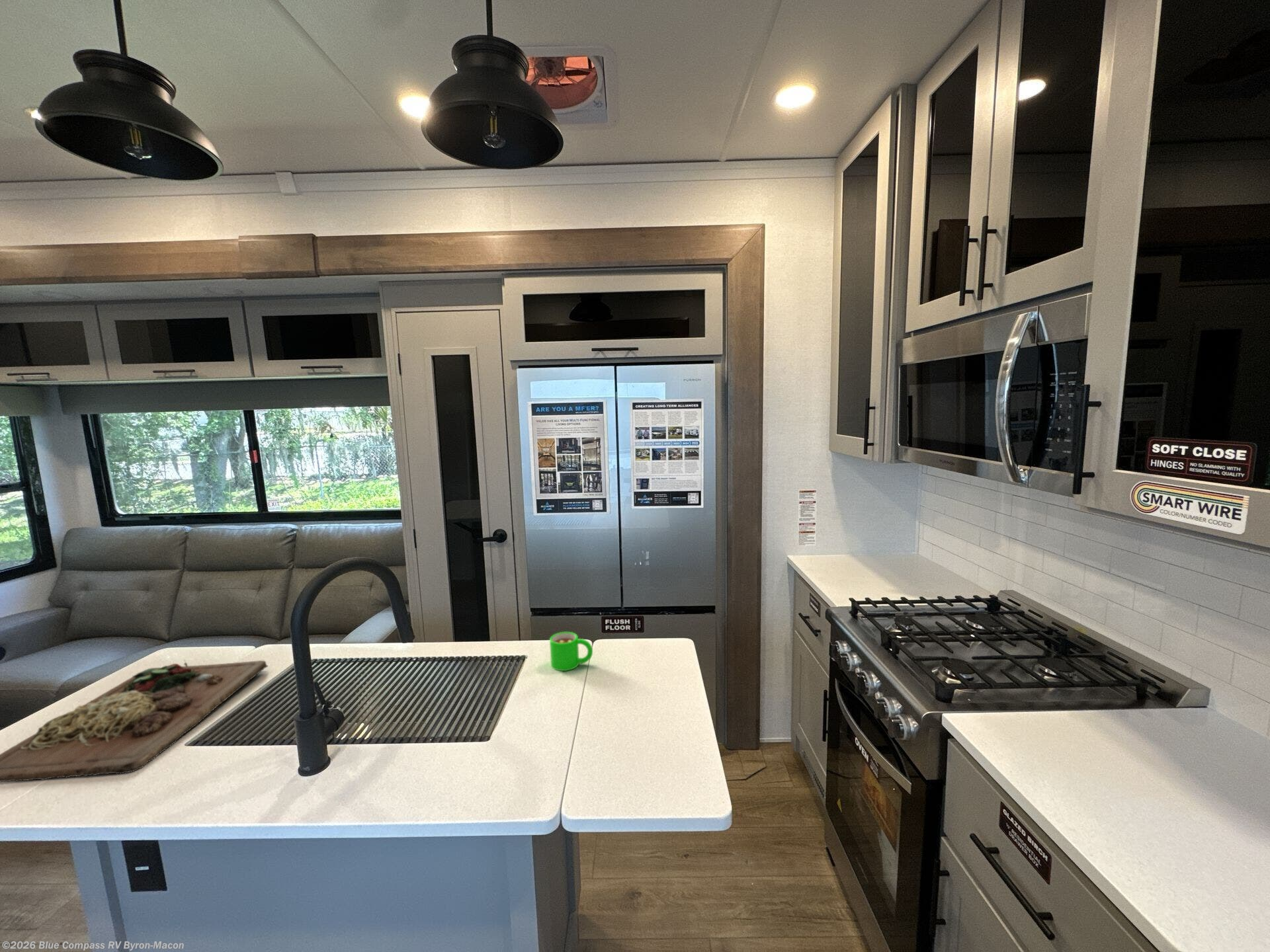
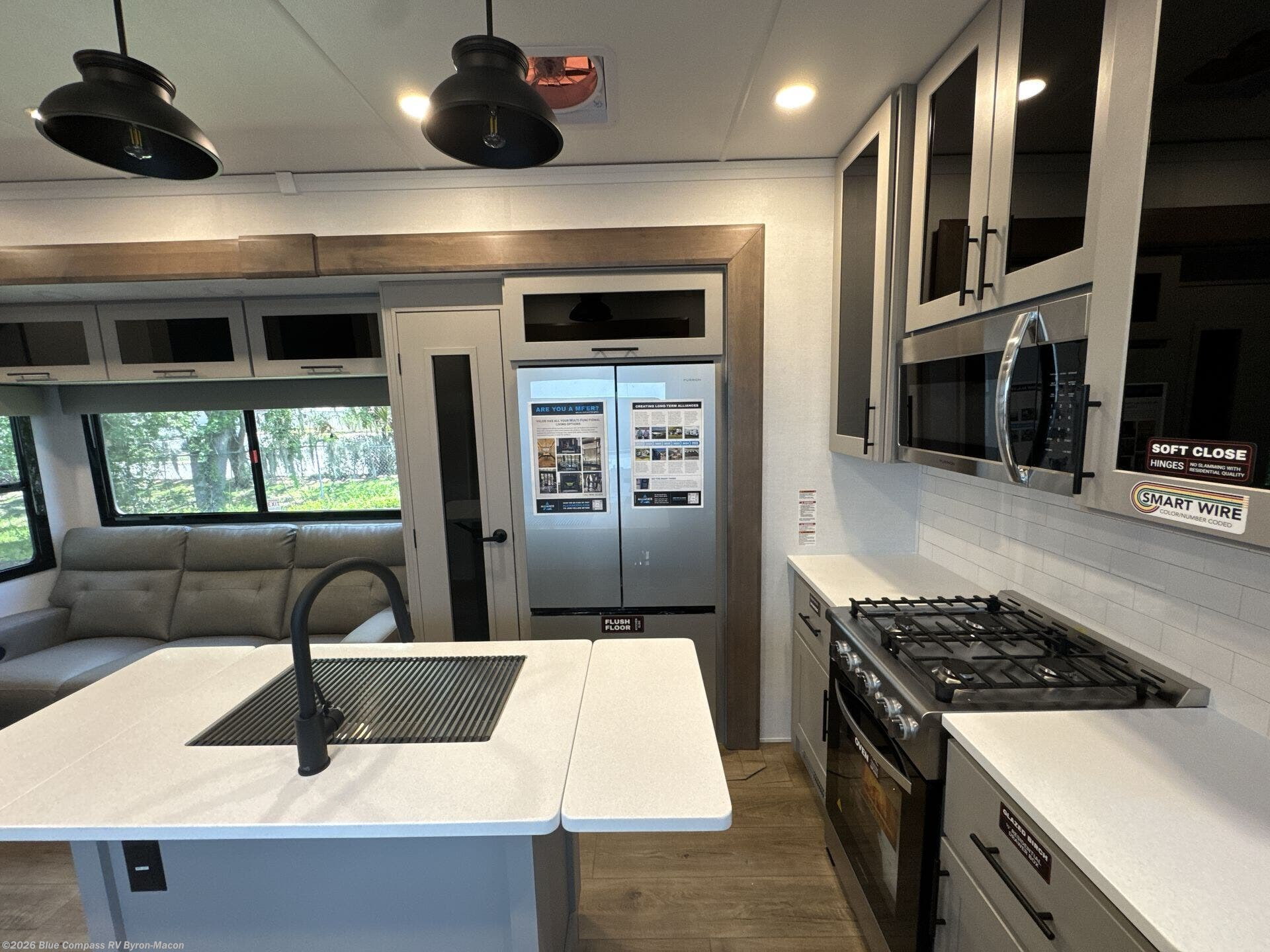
- cutting board (140, 703)
- mug (572, 651)
